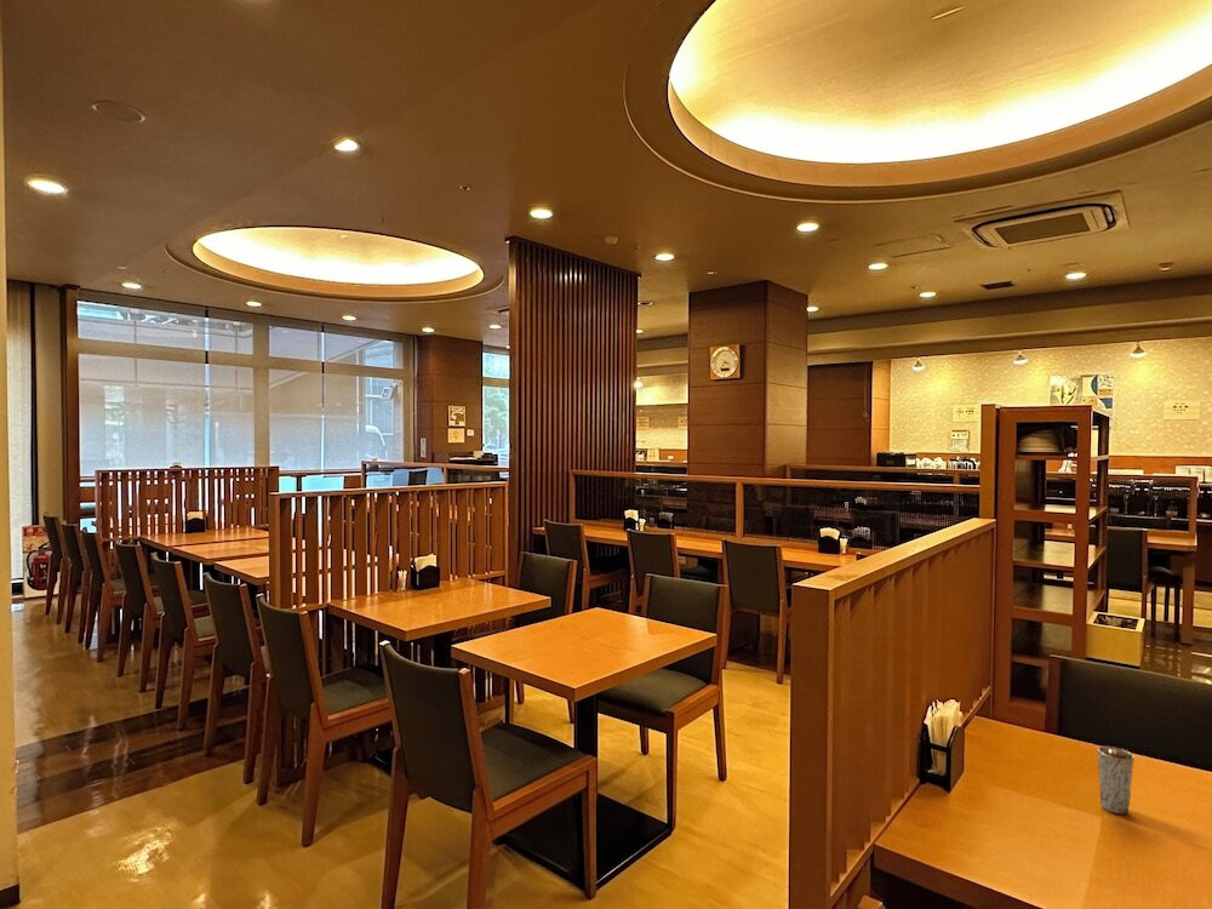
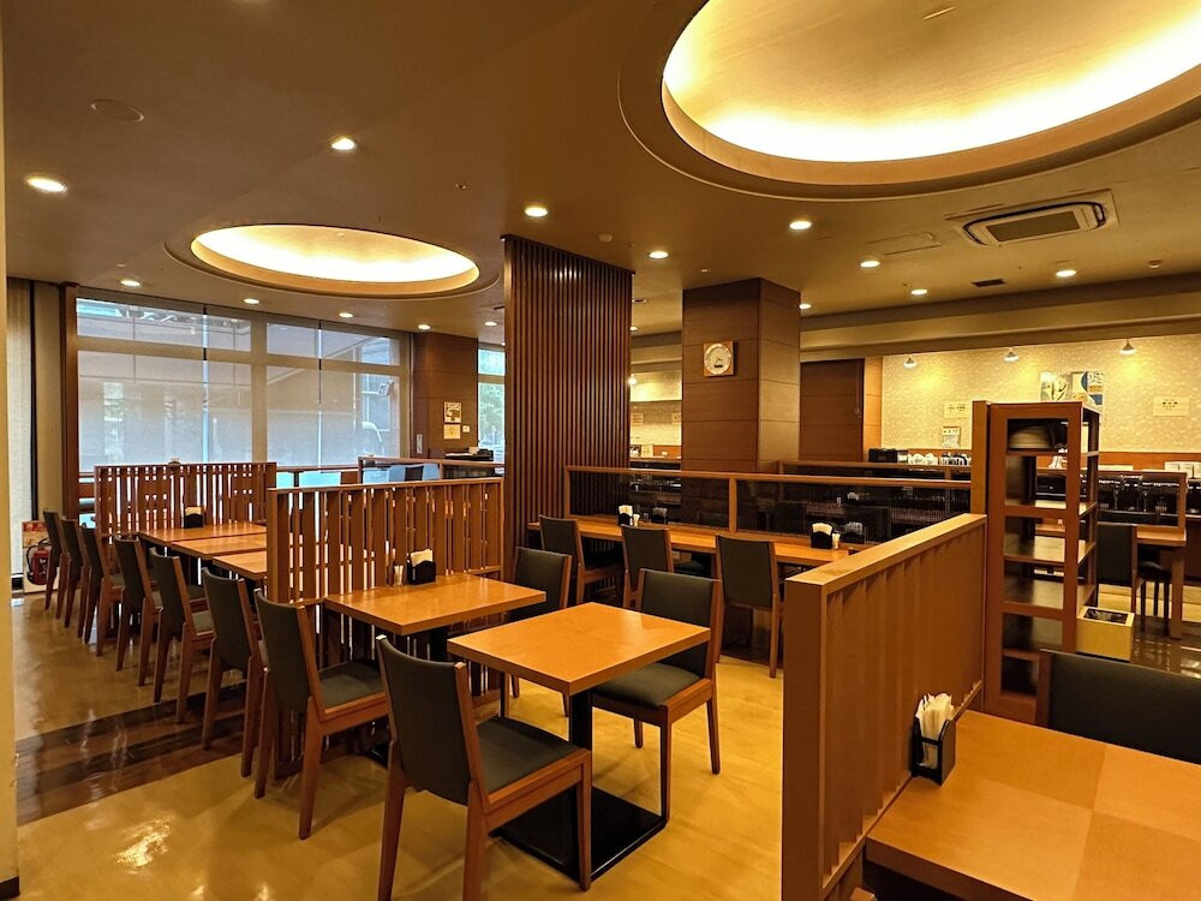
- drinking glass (1114, 781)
